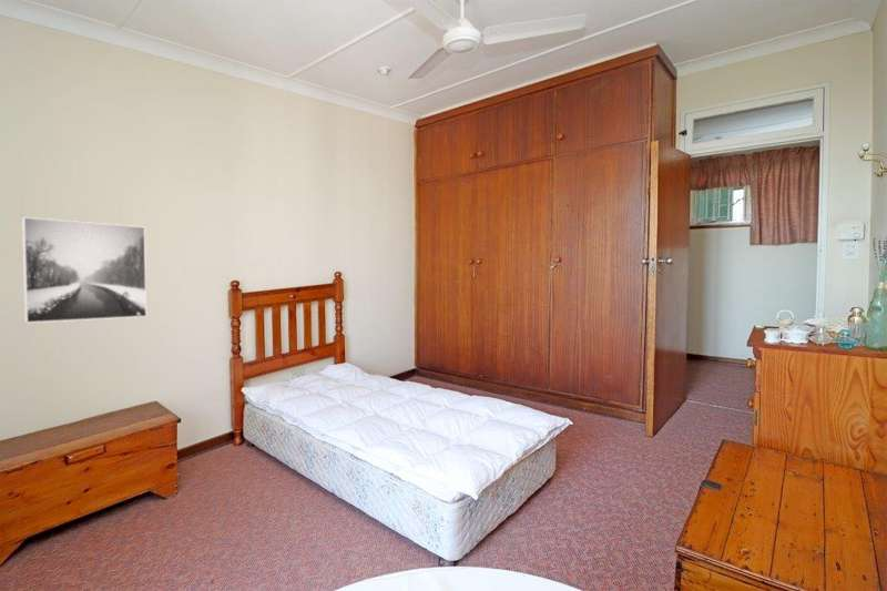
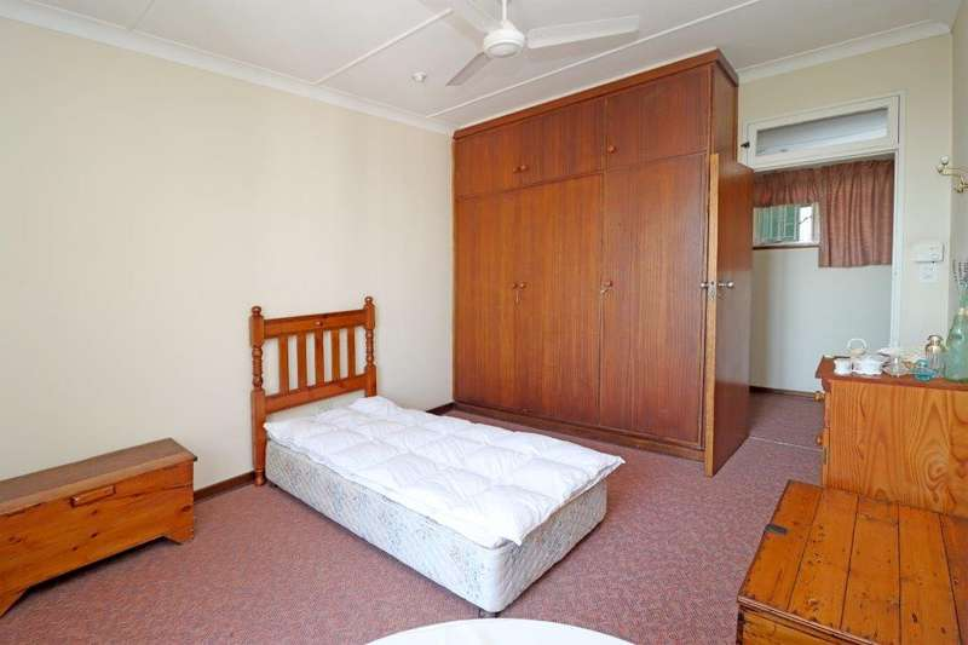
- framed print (89, 271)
